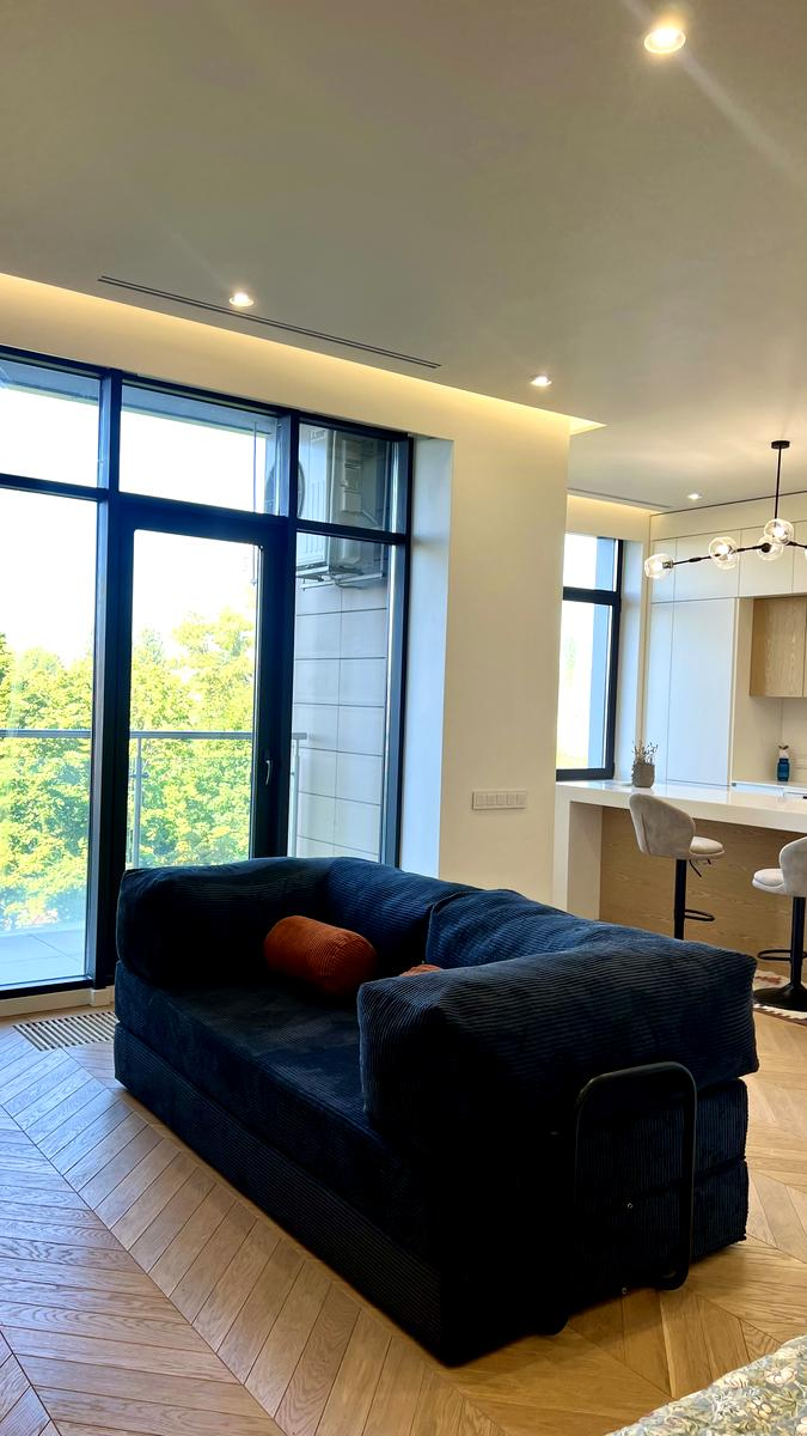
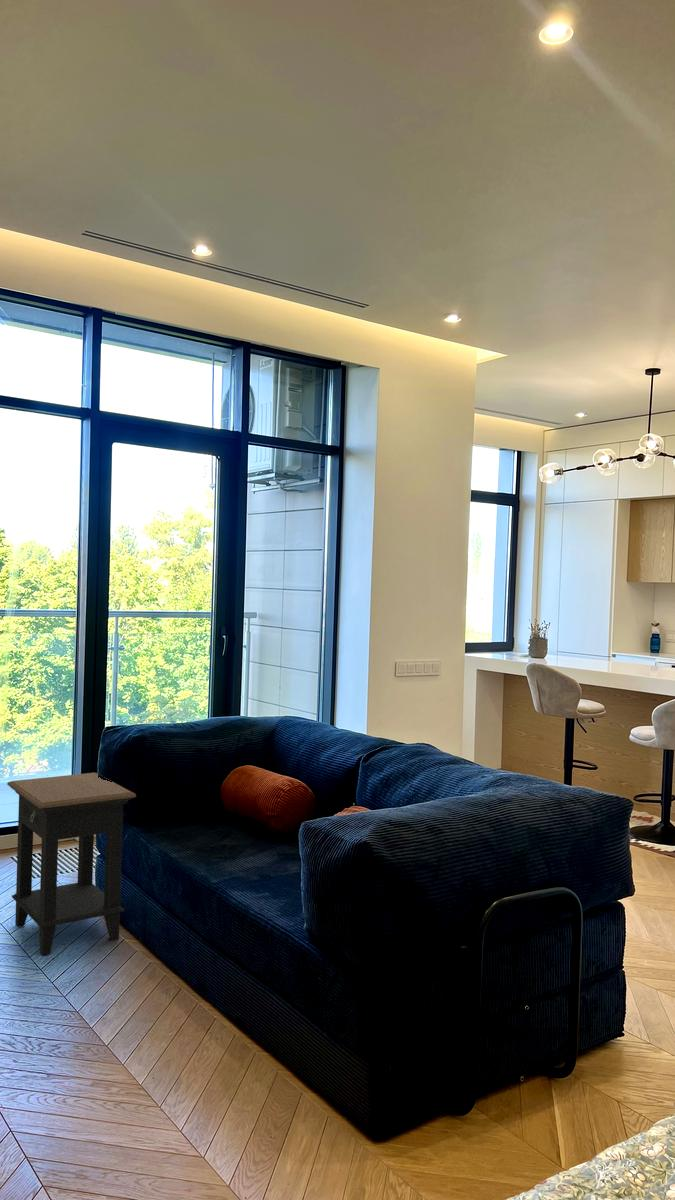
+ side table (78, 859)
